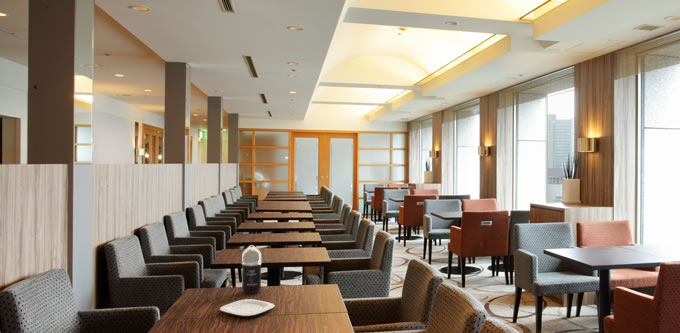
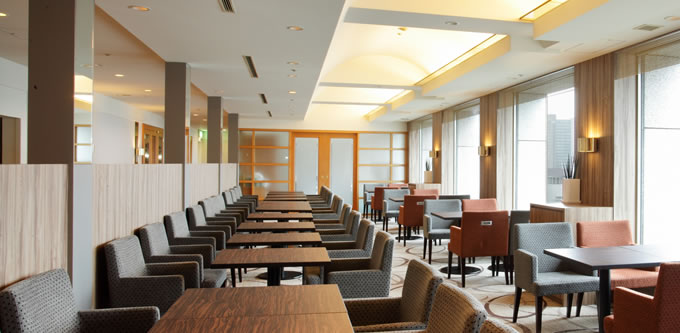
- plate (247, 308)
- spray bottle (251, 268)
